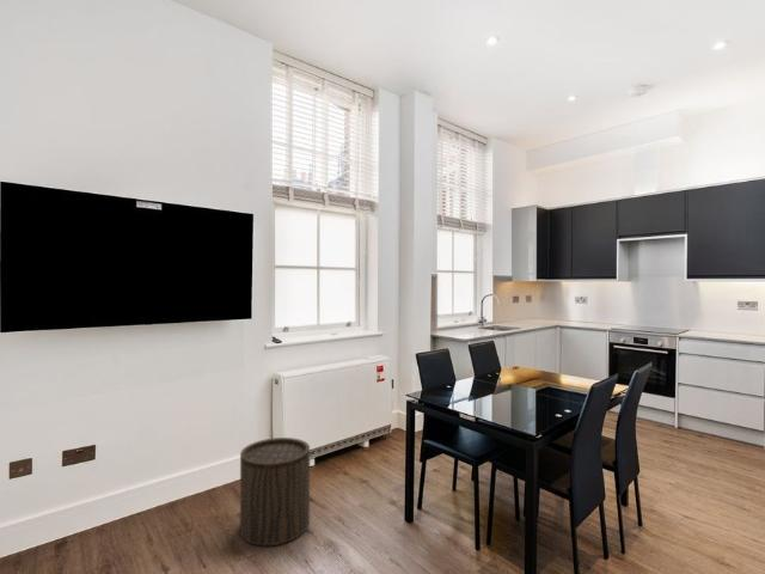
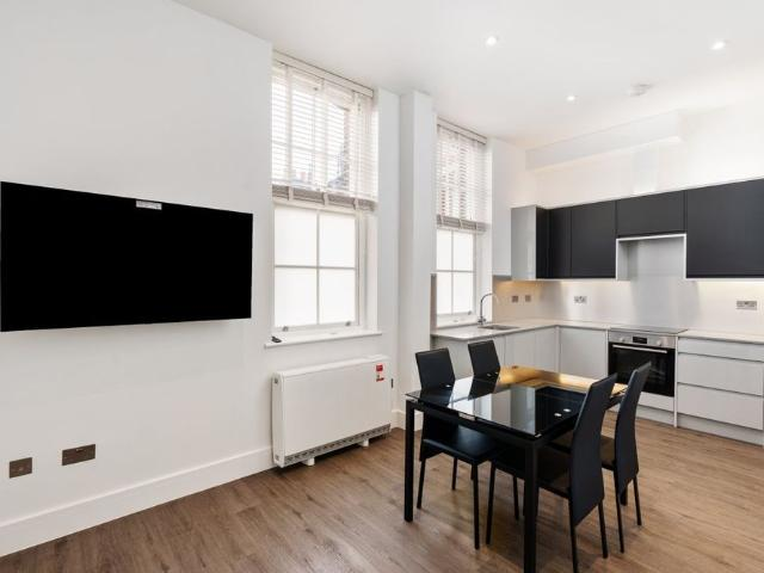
- stool (275, 487)
